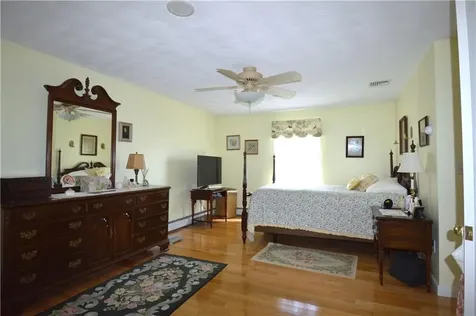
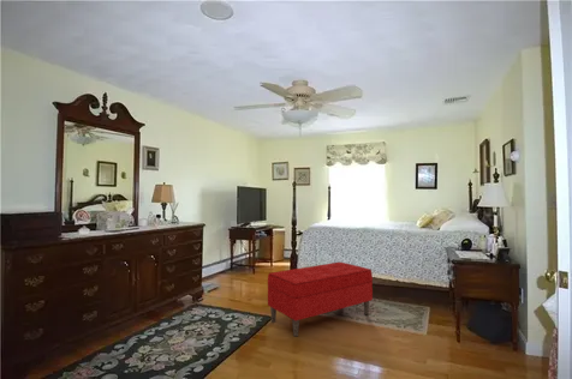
+ bench (321, 294)
